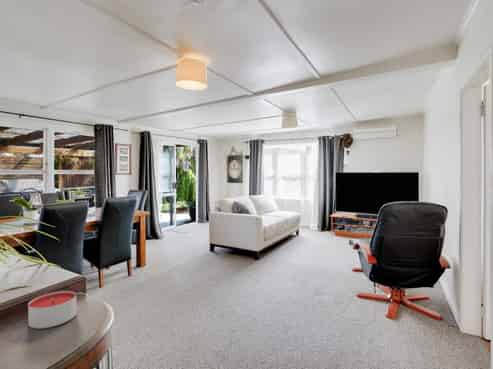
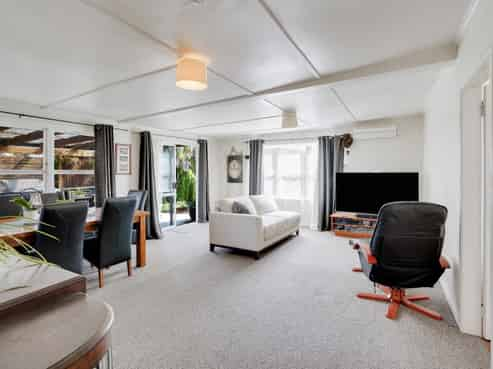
- candle (53, 307)
